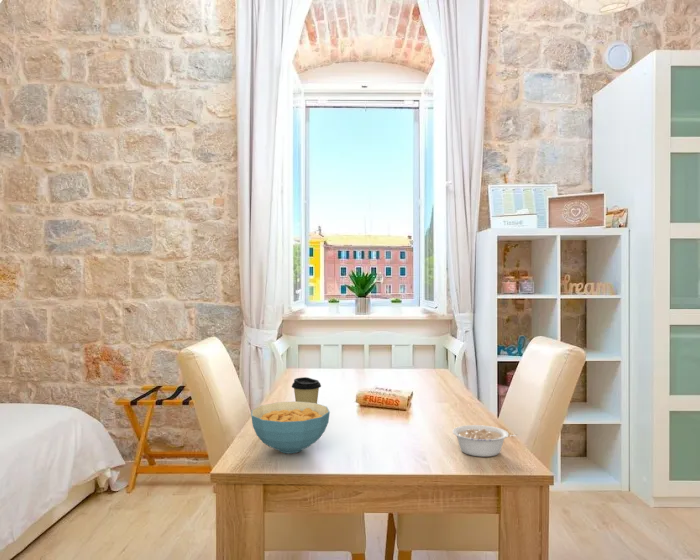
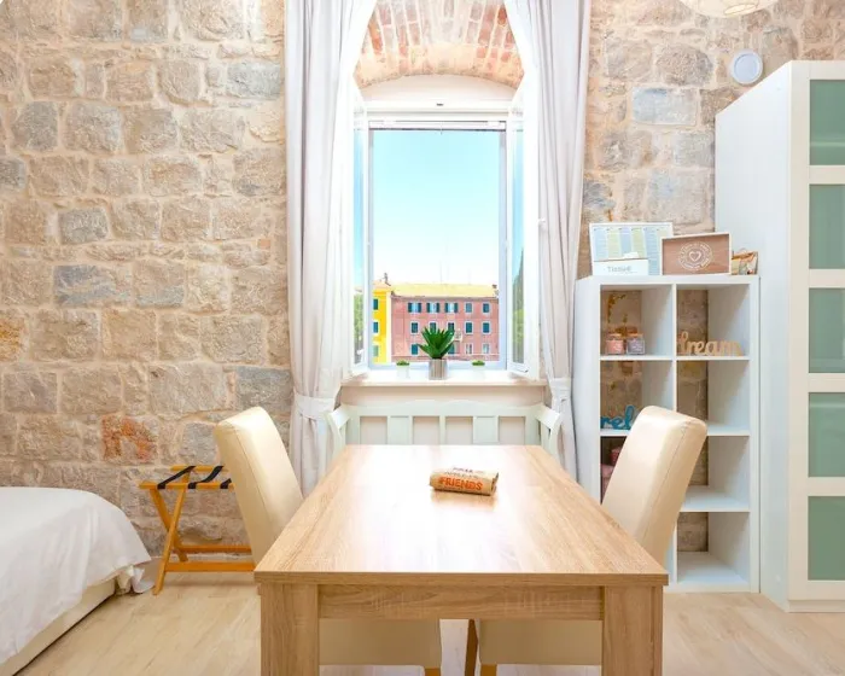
- legume (482, 439)
- cereal bowl (290, 430)
- coffee cup (306, 399)
